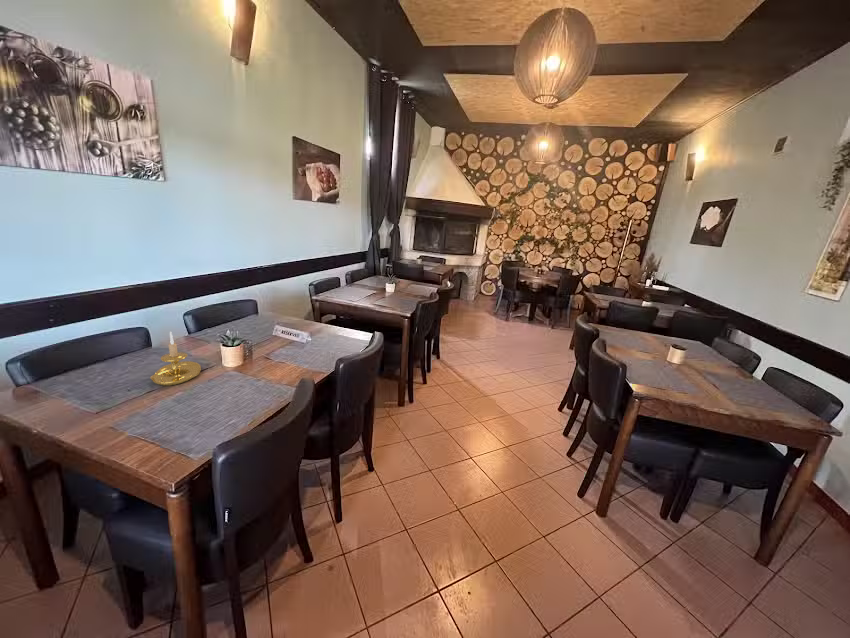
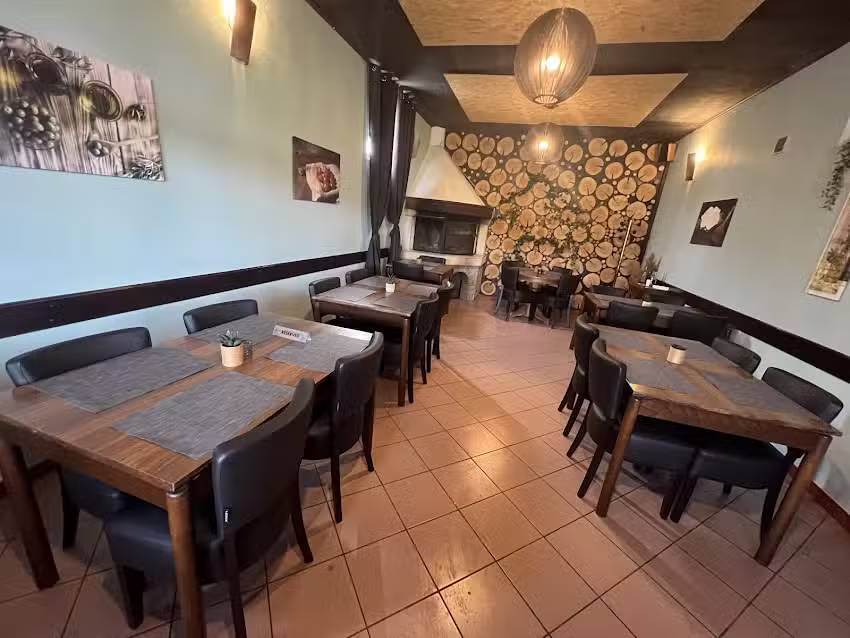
- candle holder (172, 355)
